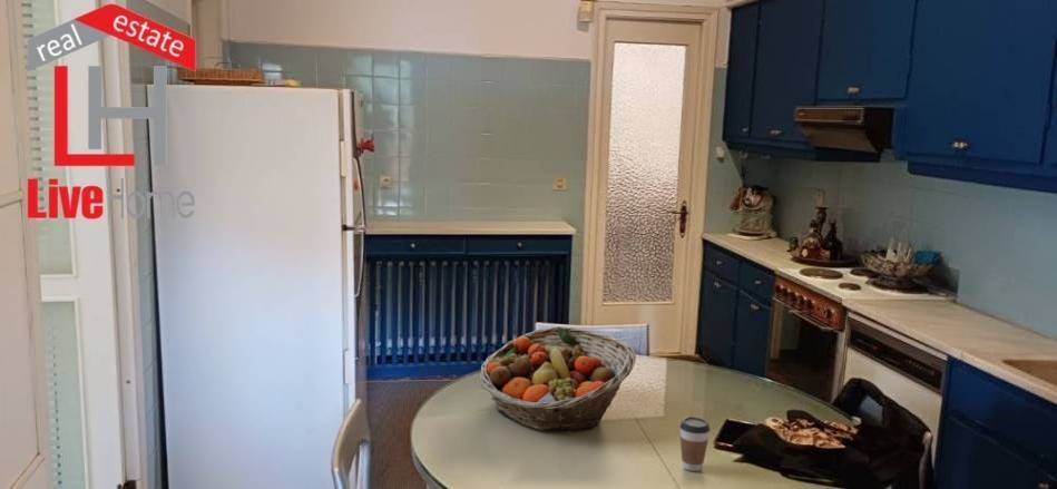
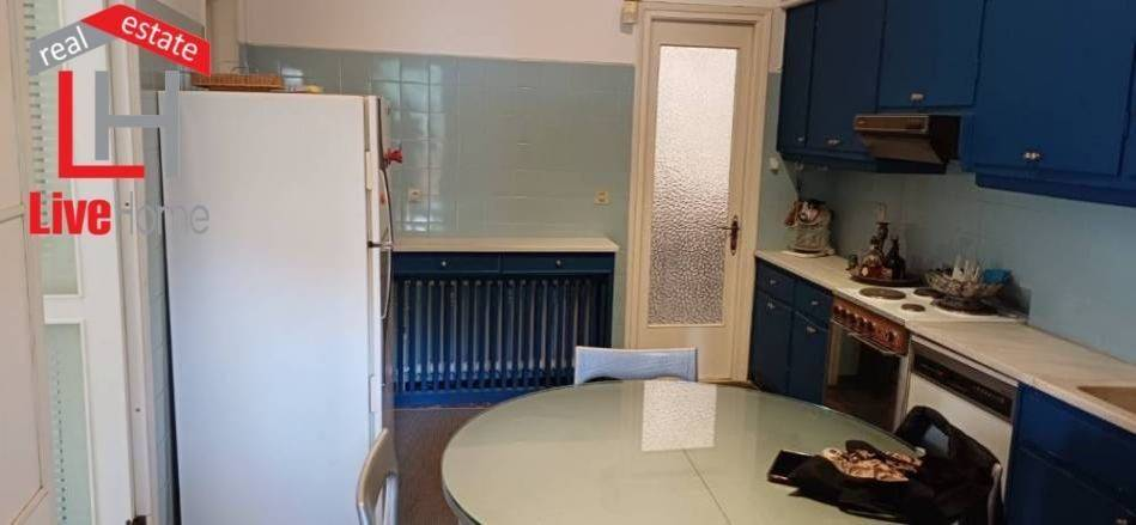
- fruit basket (555, 375)
- coffee cup (693, 444)
